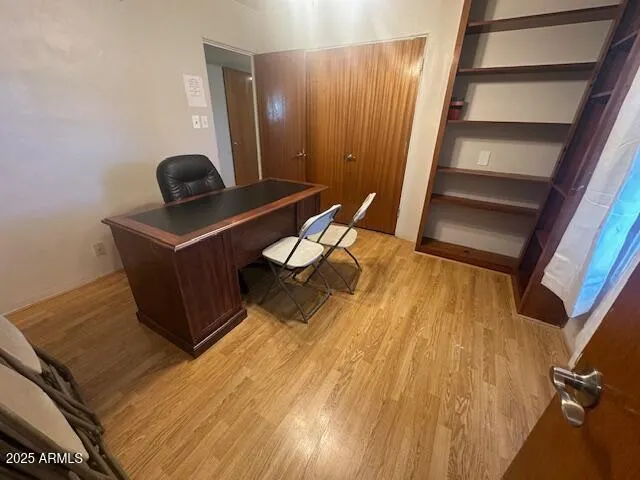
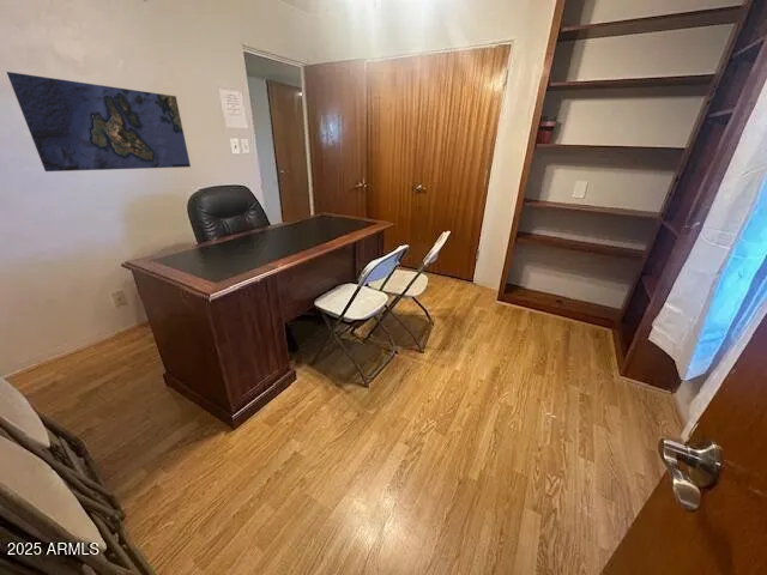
+ map (119, 129)
